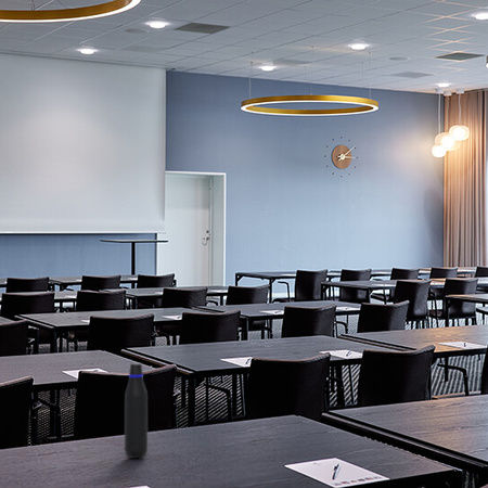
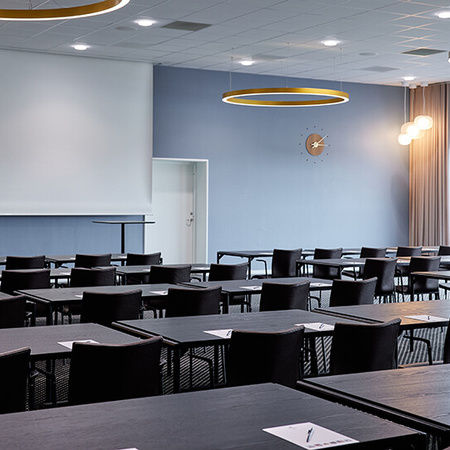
- water bottle (136, 410)
